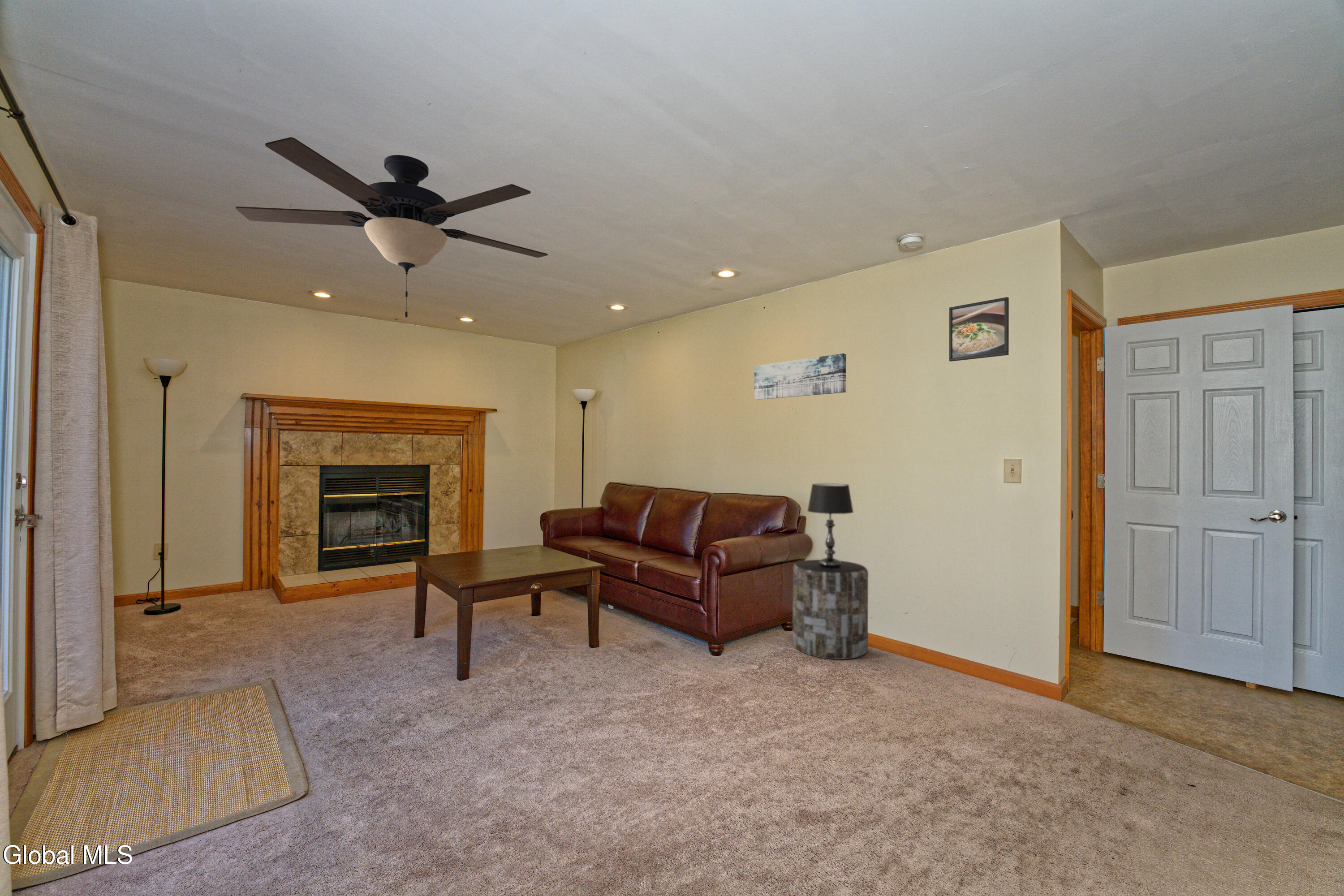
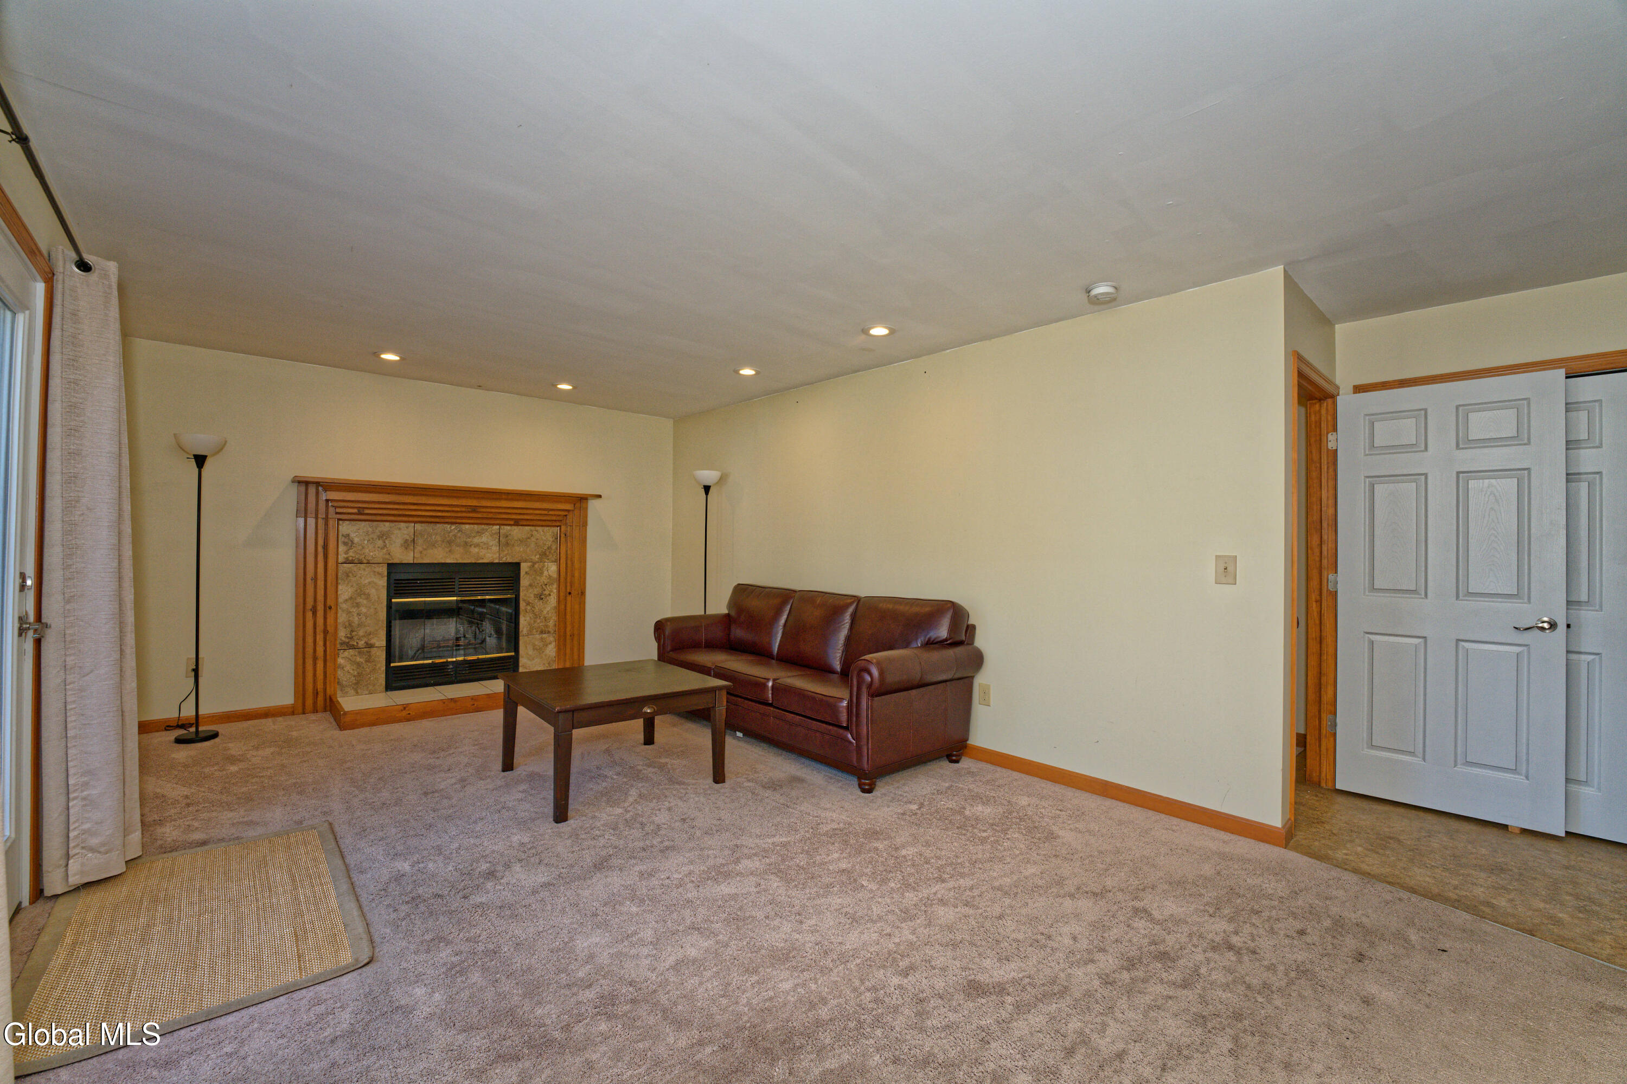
- table lamp (830, 525)
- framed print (978, 330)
- side table (830, 606)
- wall art (797, 378)
- ceiling fan (407, 244)
